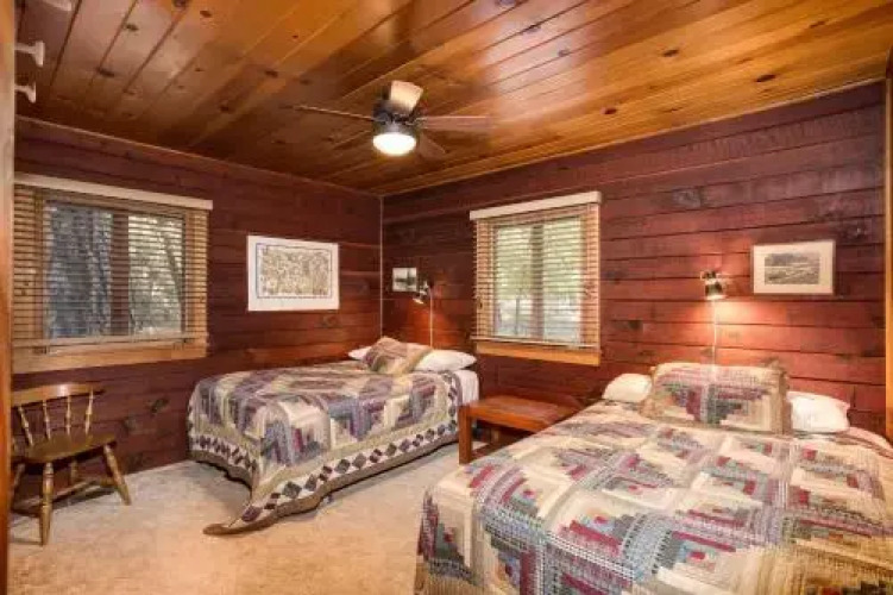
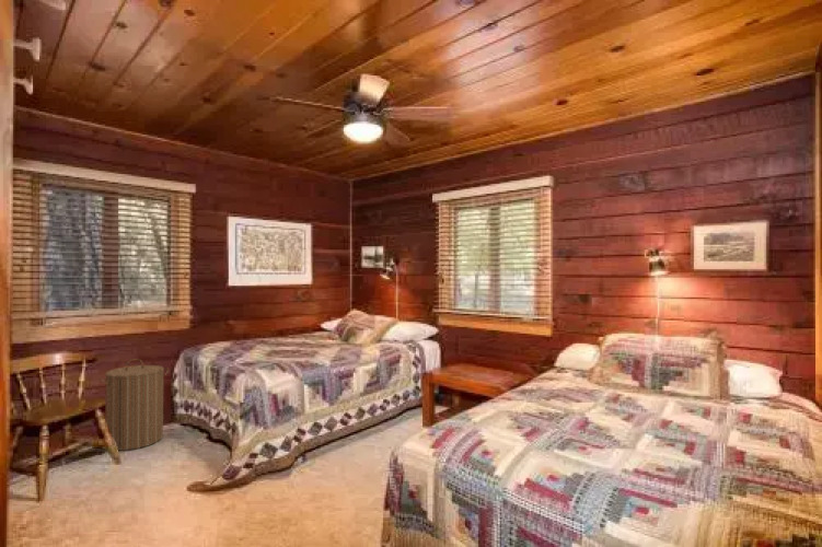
+ laundry hamper (135, 399)
